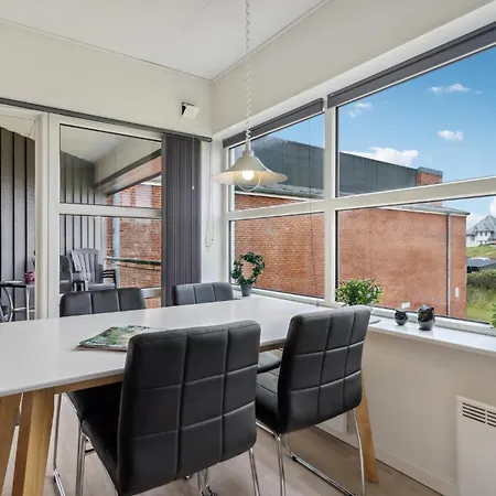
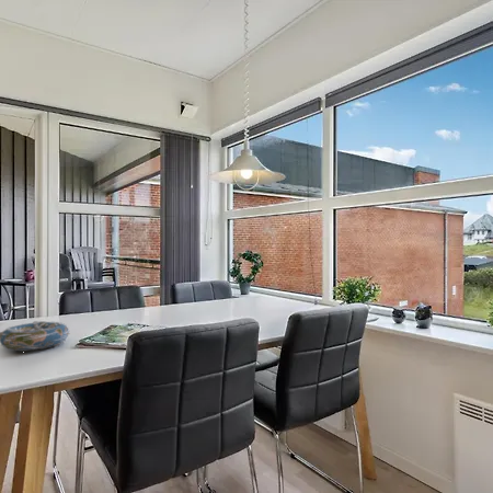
+ decorative bowl (35, 335)
